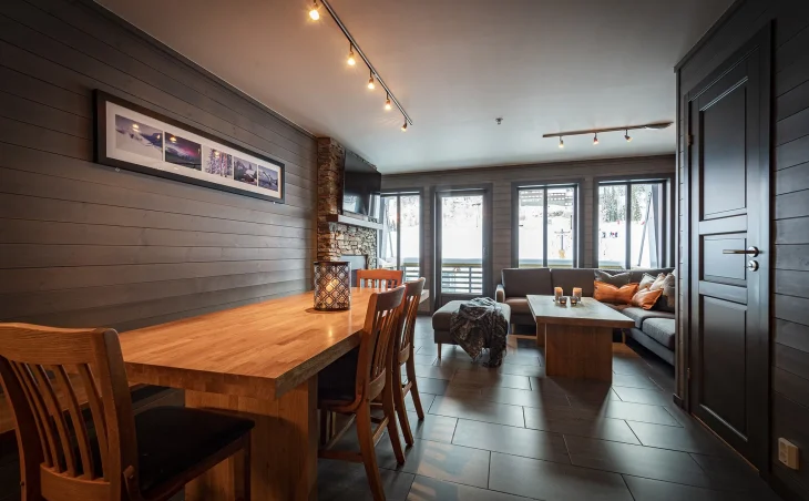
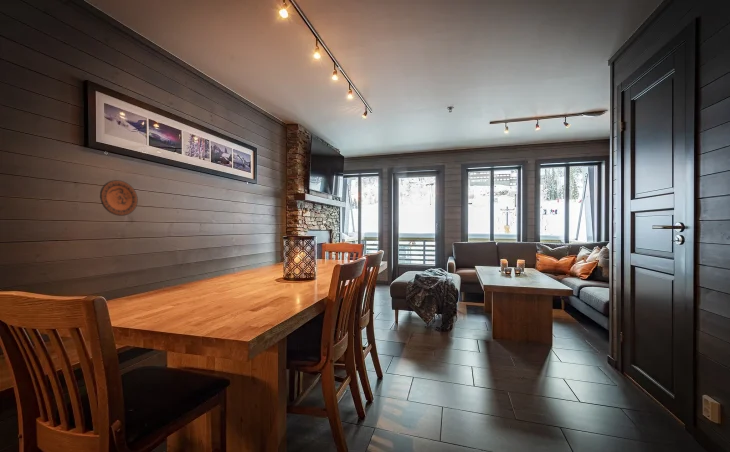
+ decorative plate (119, 198)
